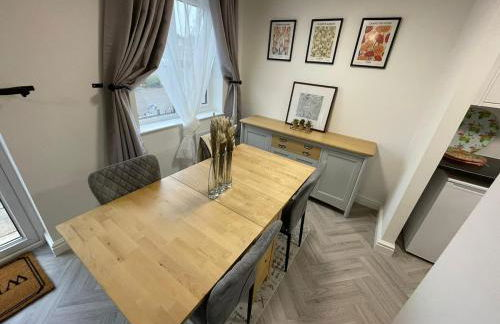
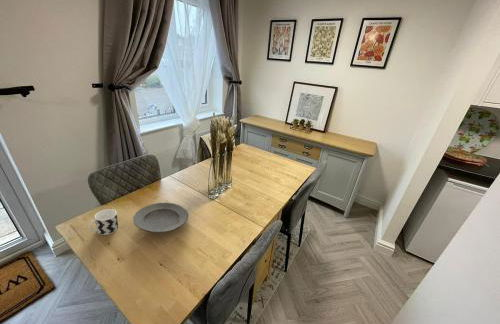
+ cup (103, 223)
+ plate (162, 219)
